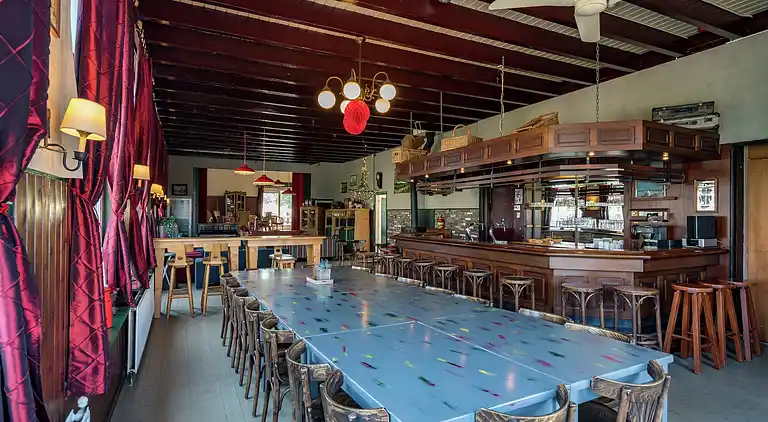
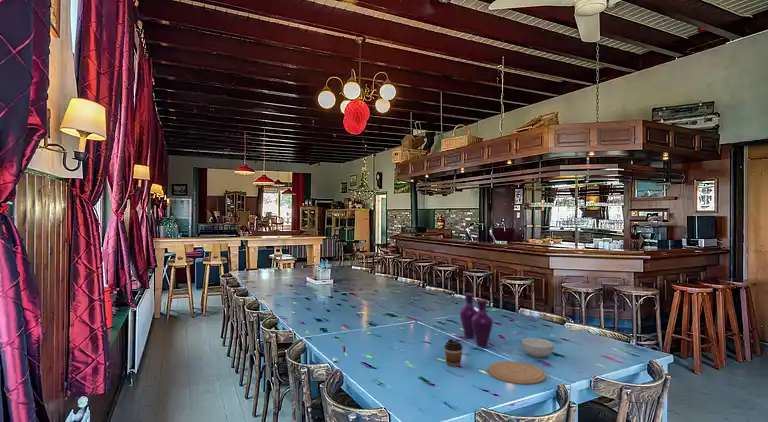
+ cereal bowl (537, 348)
+ vase (475, 318)
+ plate (516, 371)
+ coffee cup (453, 352)
